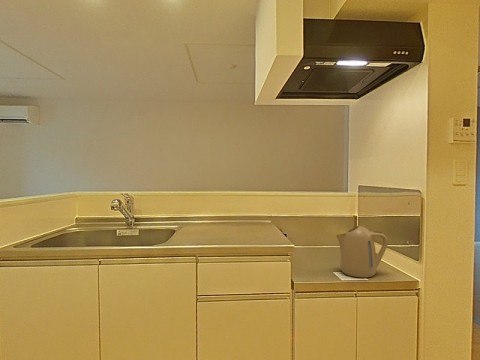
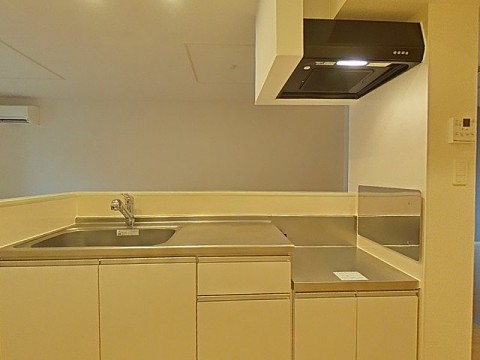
- kettle (360, 249)
